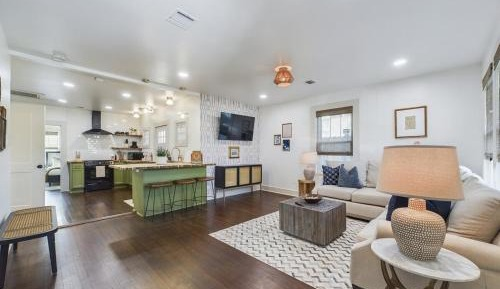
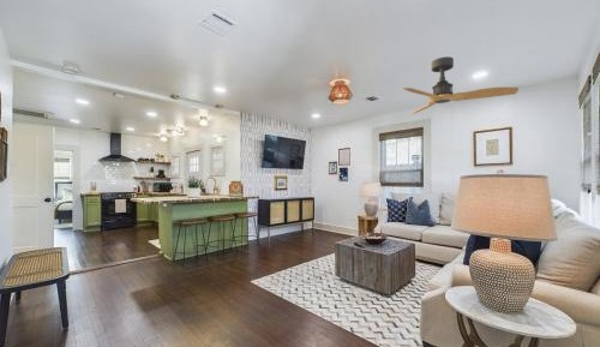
+ ceiling fan (451, 84)
